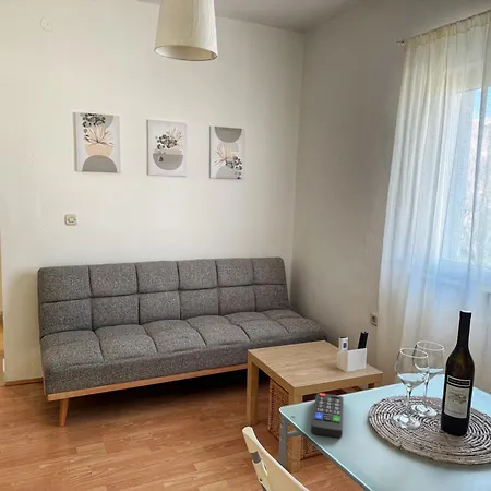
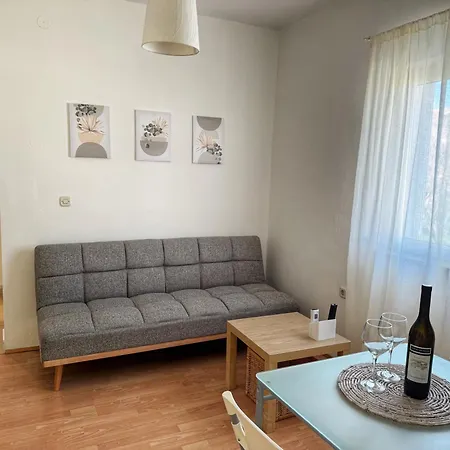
- remote control (327, 412)
